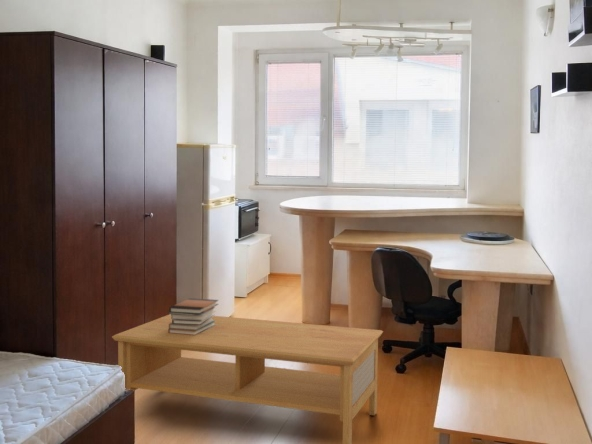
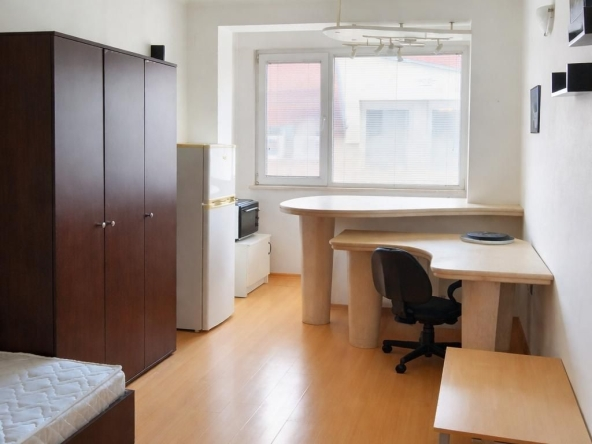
- book stack (193, 315)
- coffee table (250, 374)
